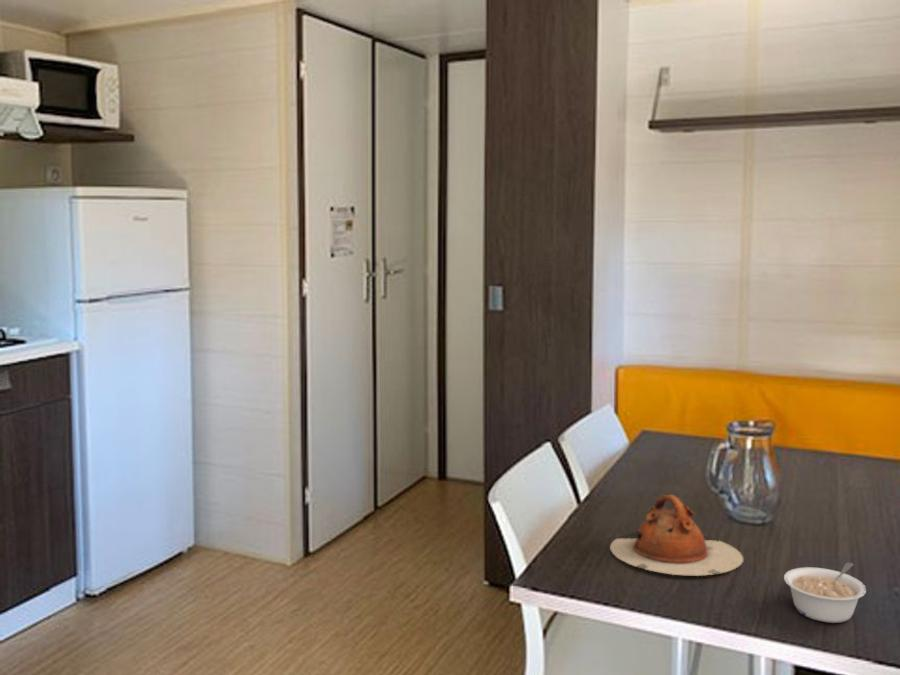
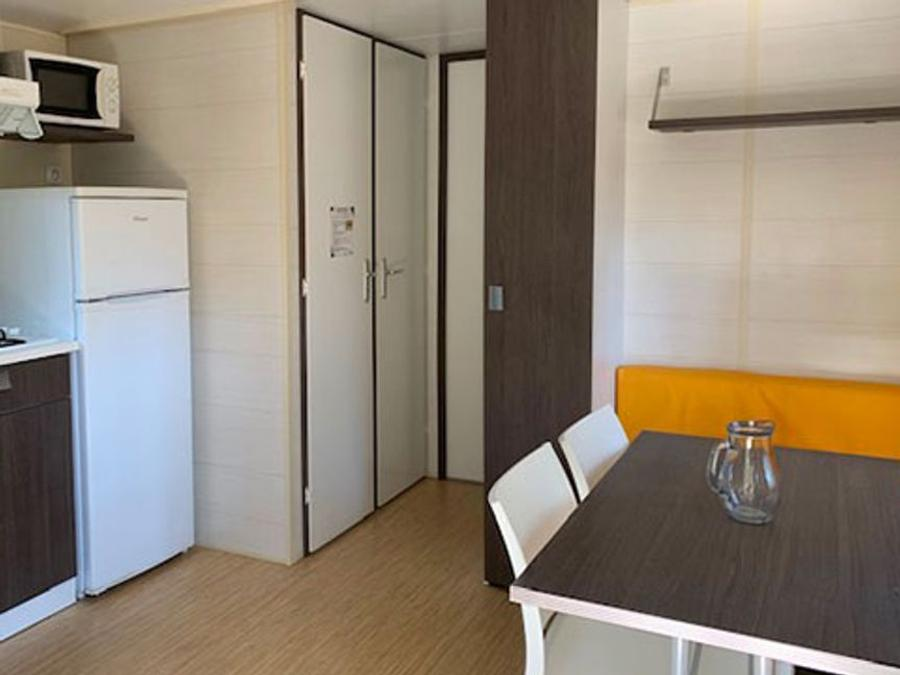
- legume (823, 592)
- teapot (676, 523)
